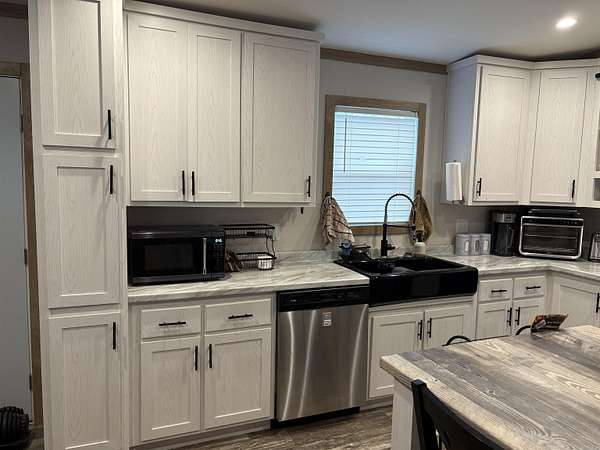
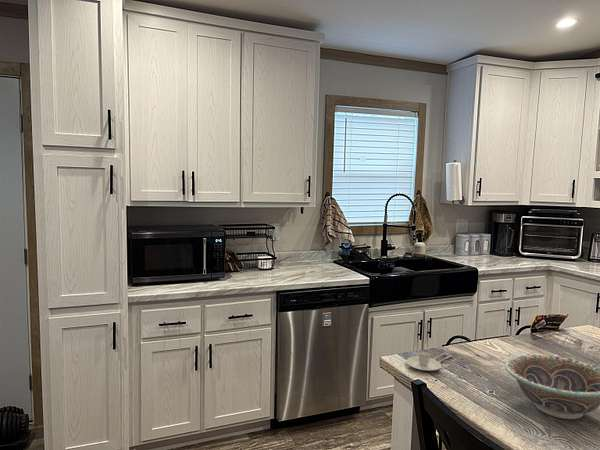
+ decorative bowl (558, 389)
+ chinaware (433, 358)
